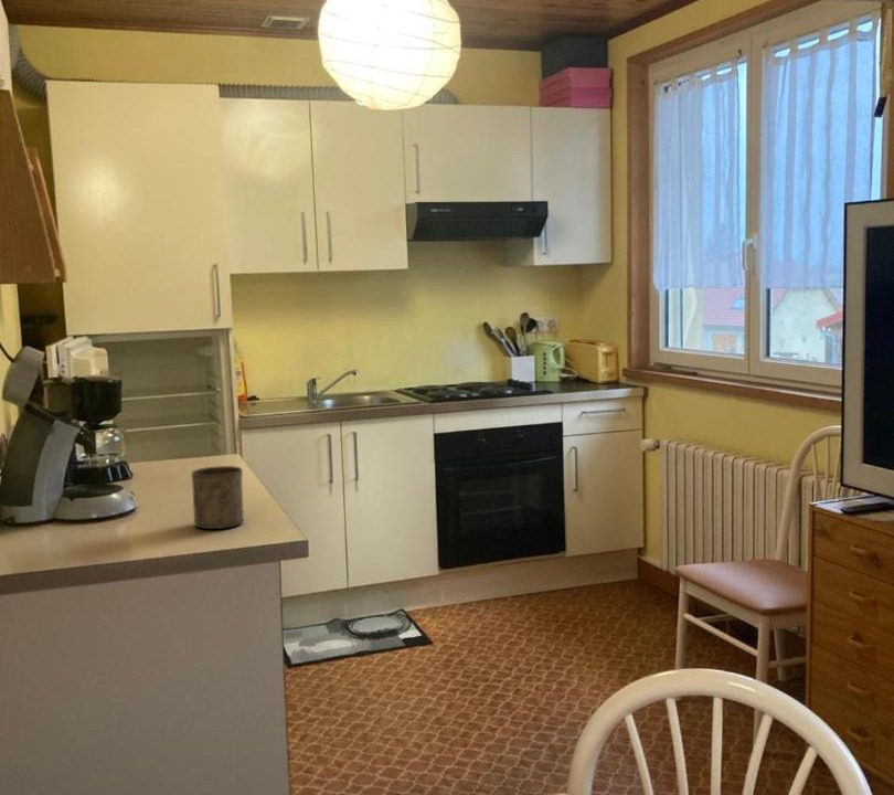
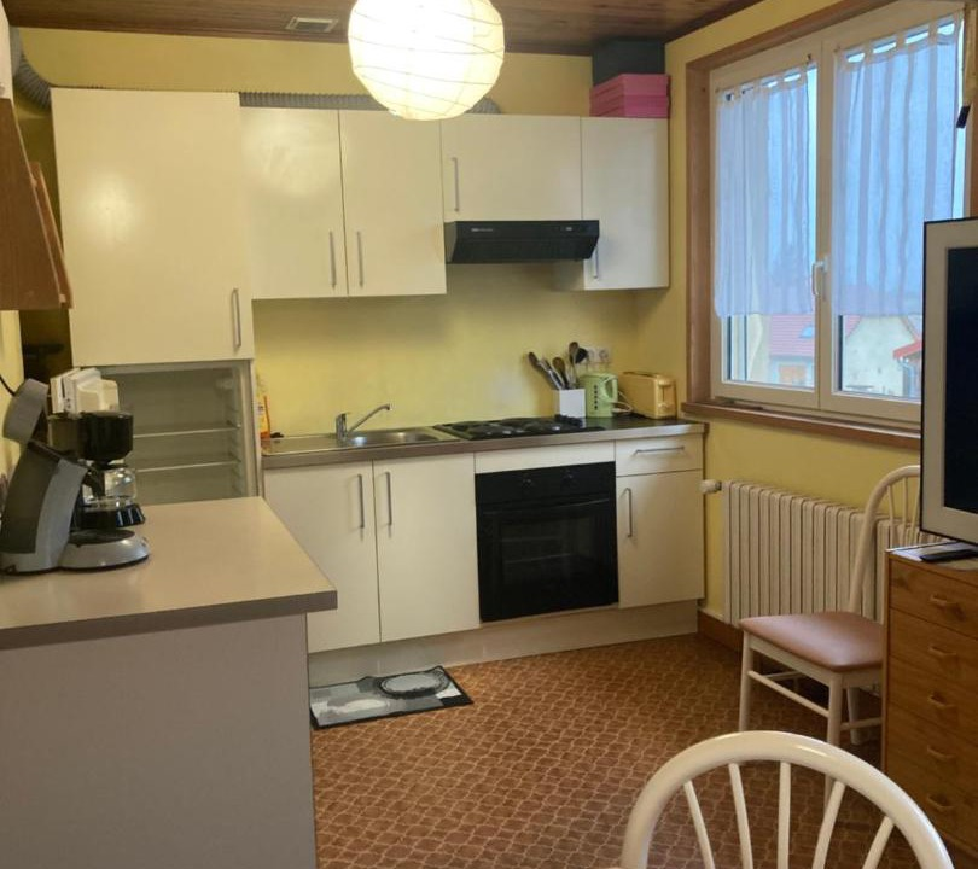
- cup (219, 497)
